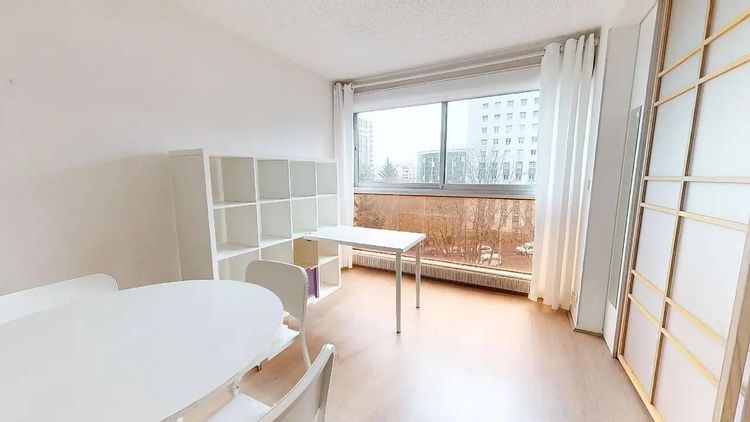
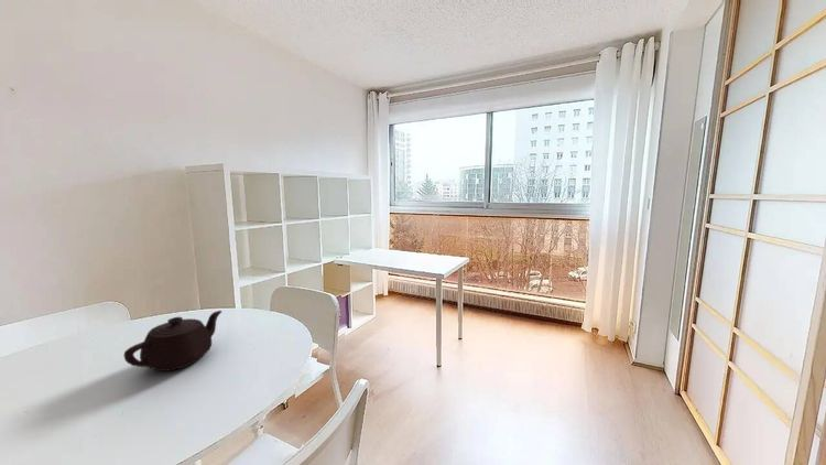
+ teapot (180, 338)
